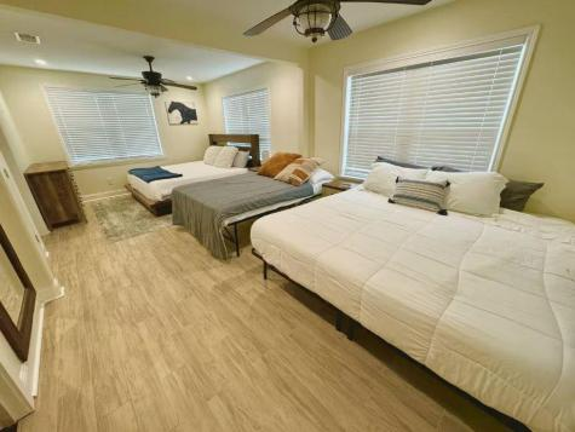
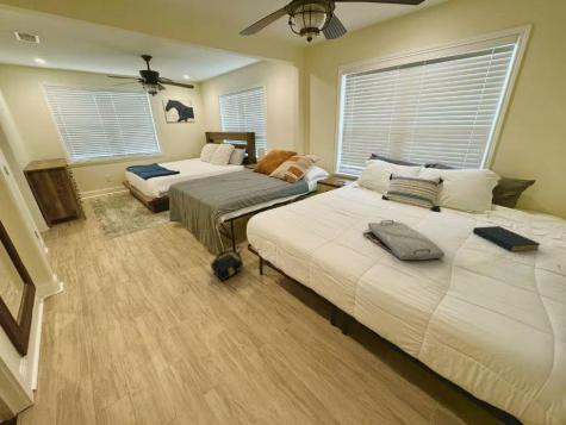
+ serving tray (397, 237)
+ backpack (229, 258)
+ hardback book (504, 237)
